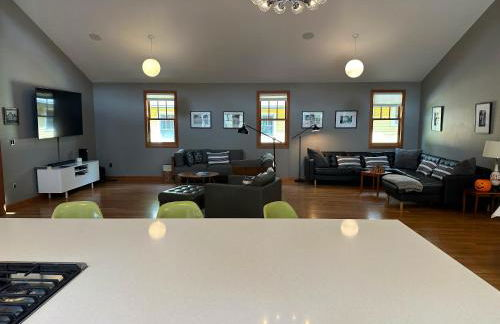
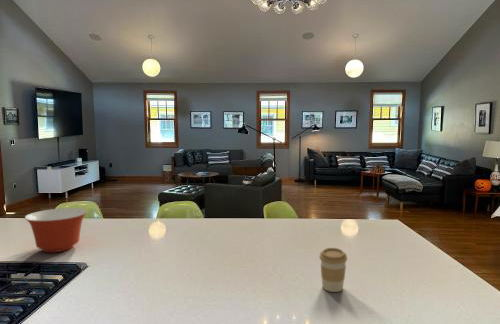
+ mixing bowl (57, 230)
+ coffee cup (332, 269)
